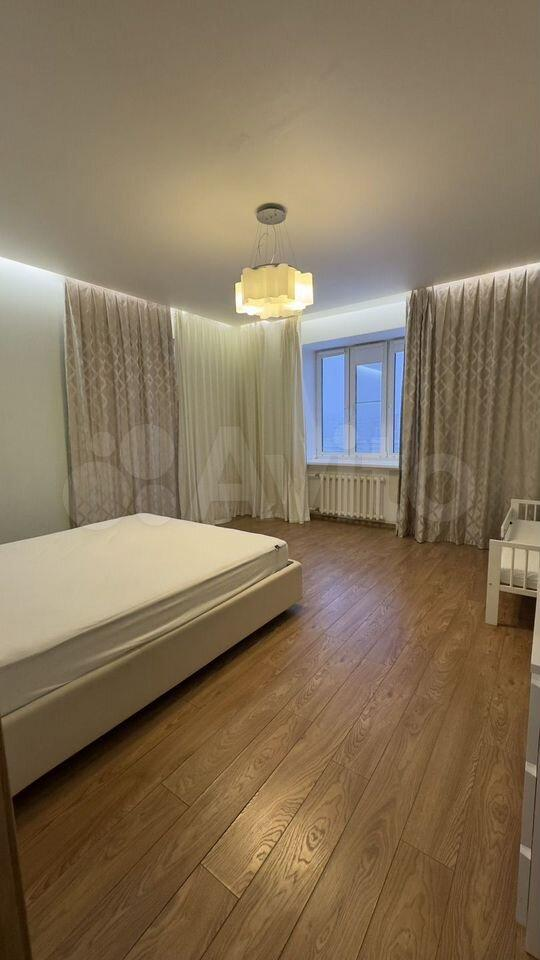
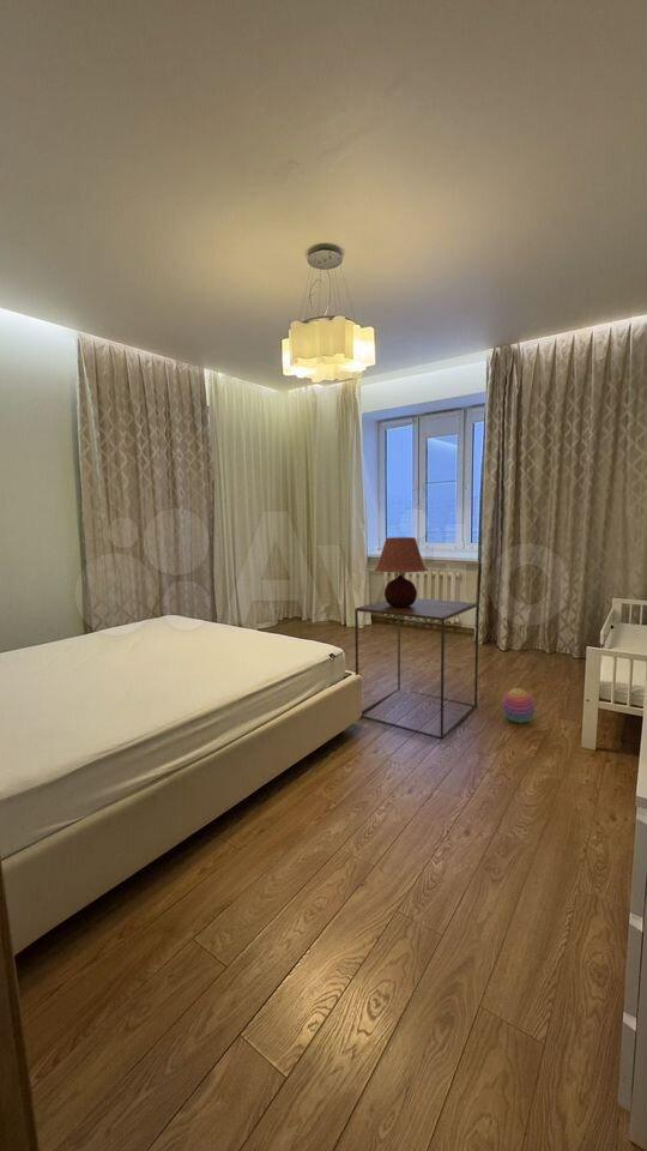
+ table lamp (400, 572)
+ side table (399, 658)
+ stacking toy (518, 704)
